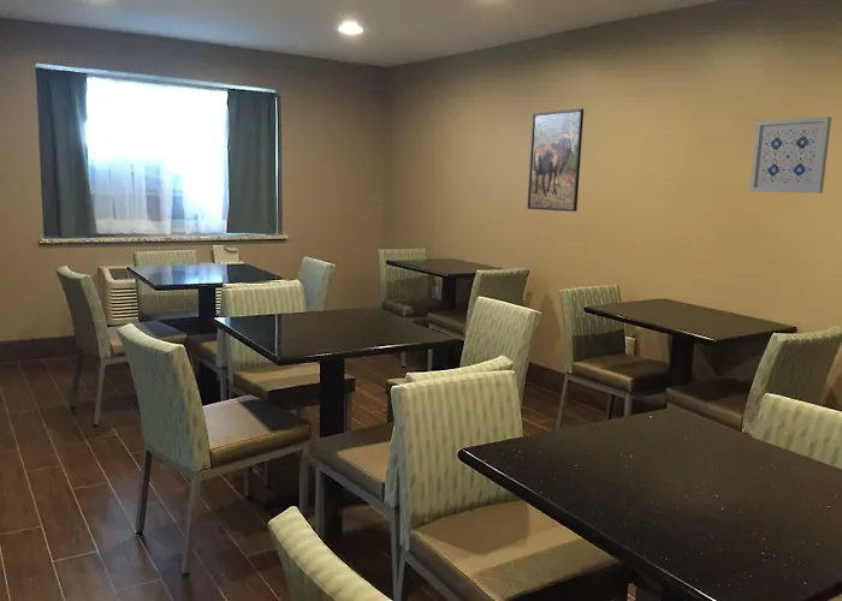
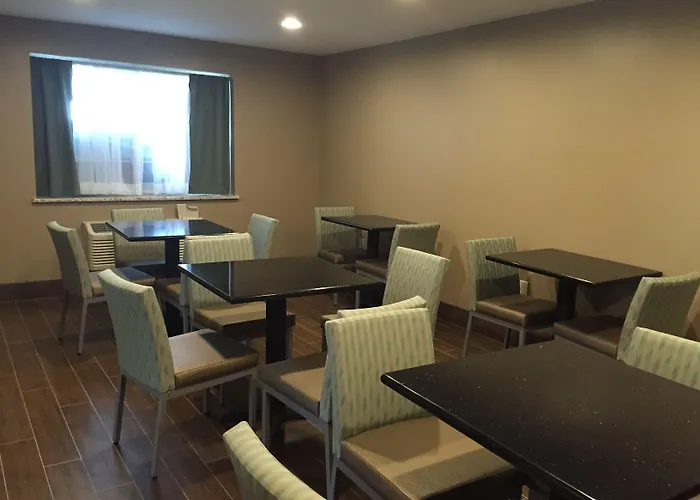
- wall art (788, 155)
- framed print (553, 161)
